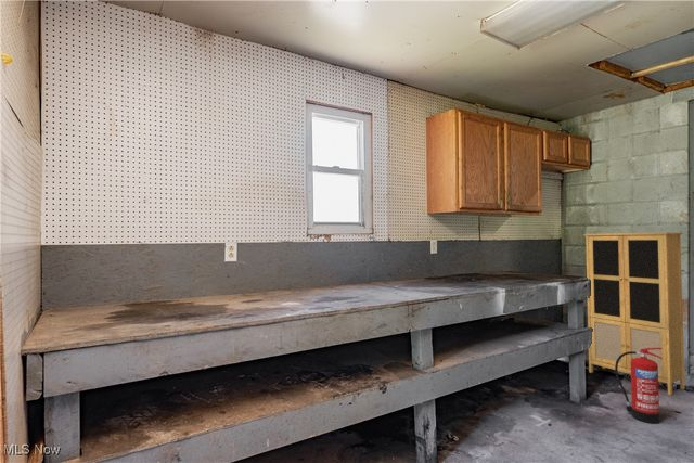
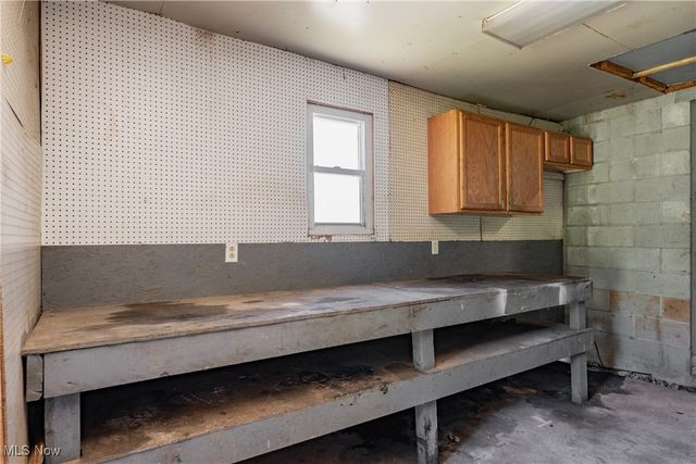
- cabinet (631, 306)
- fire extinguisher (638, 380)
